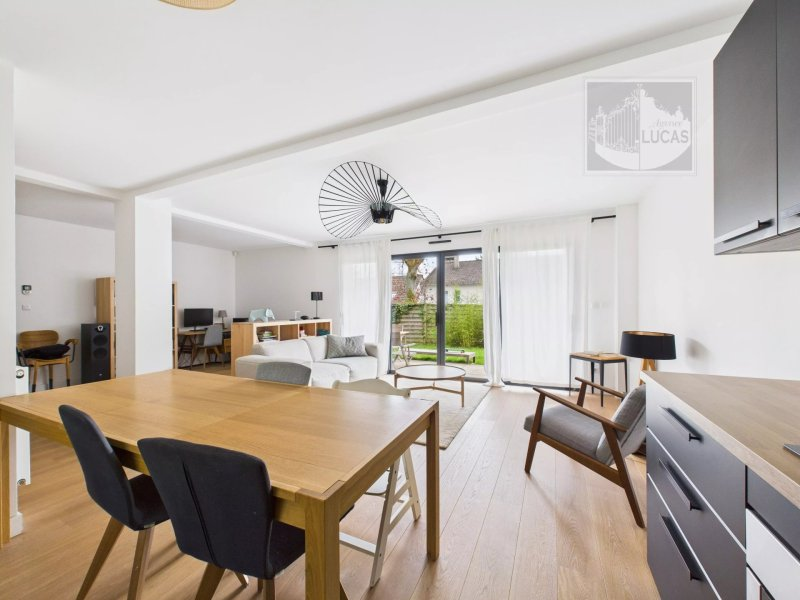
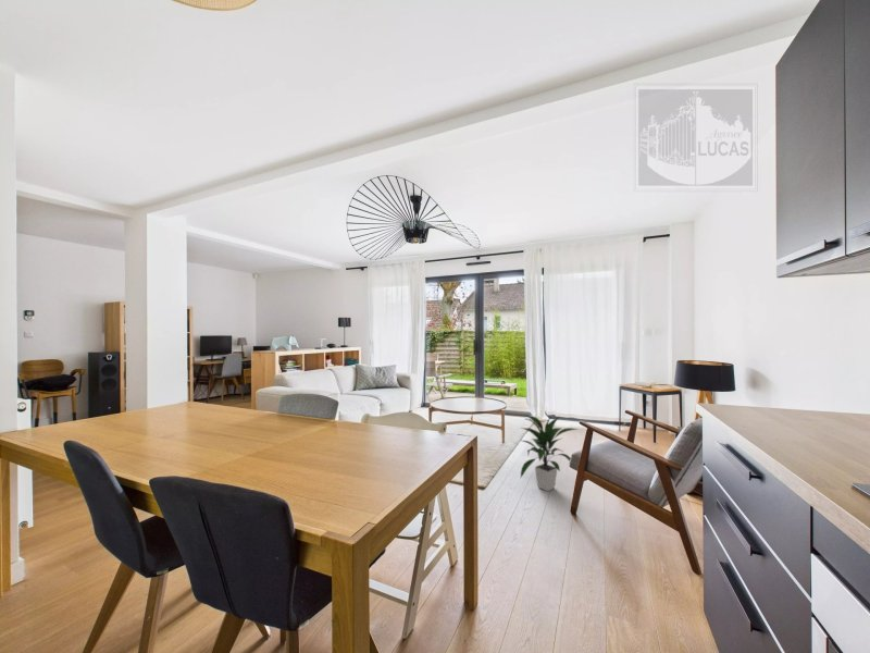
+ indoor plant (543, 449)
